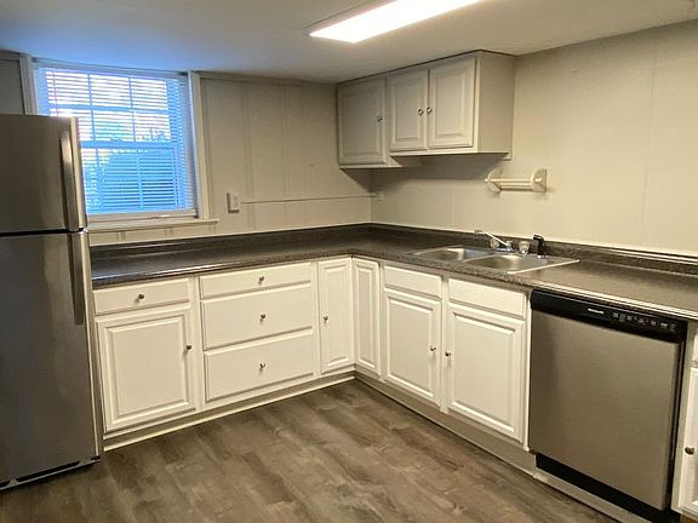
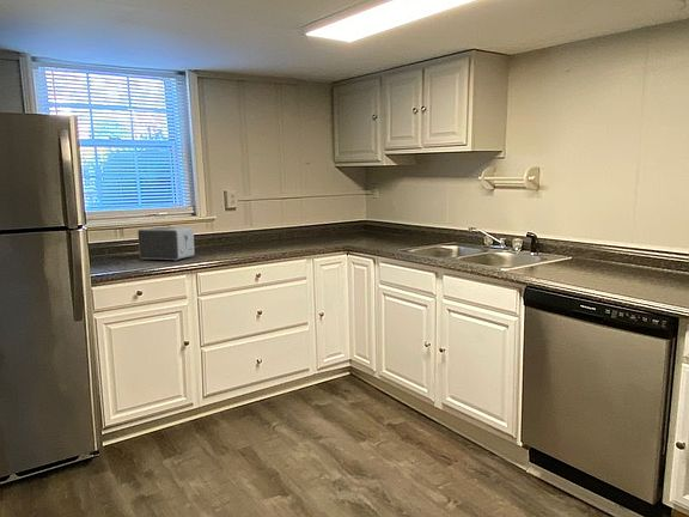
+ toaster (167, 243)
